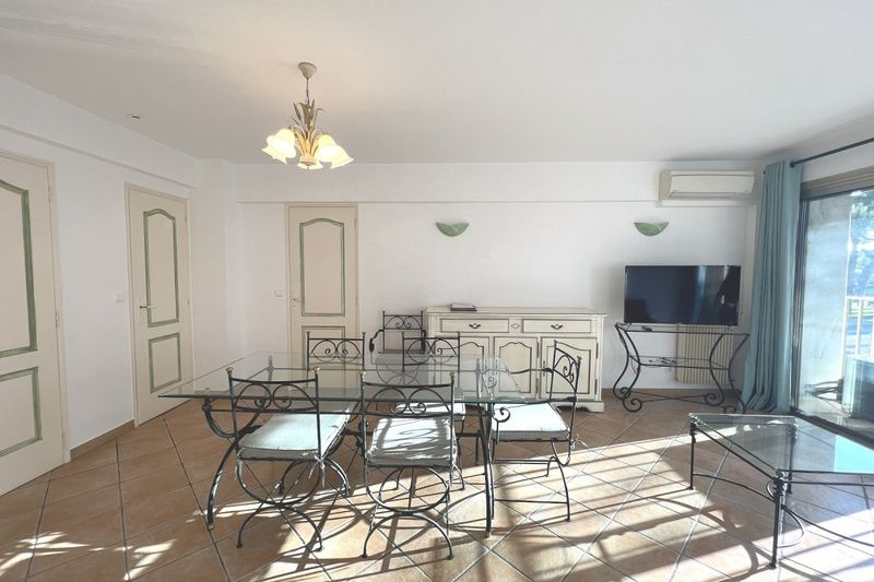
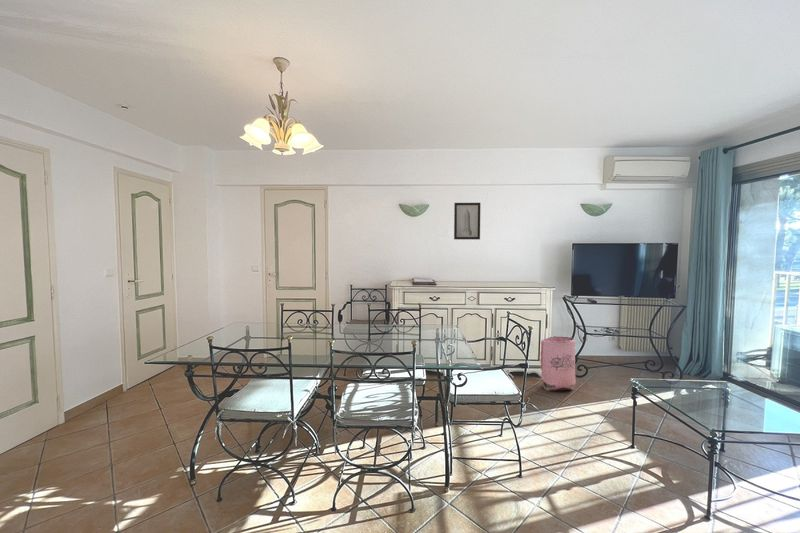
+ bag (558, 363)
+ wall art (467, 221)
